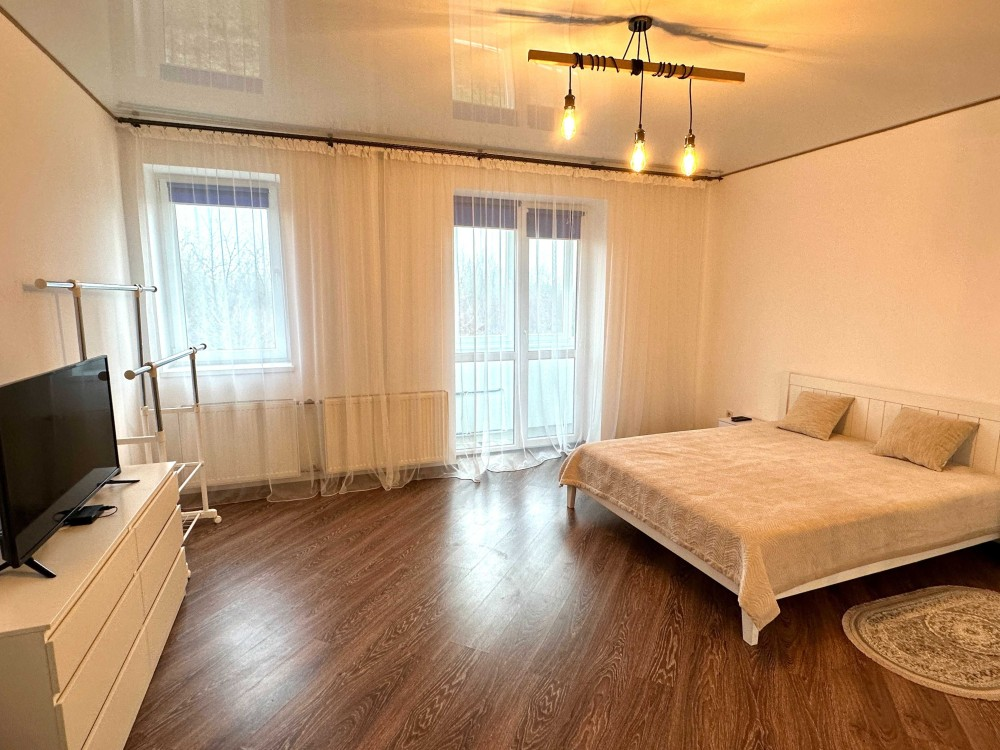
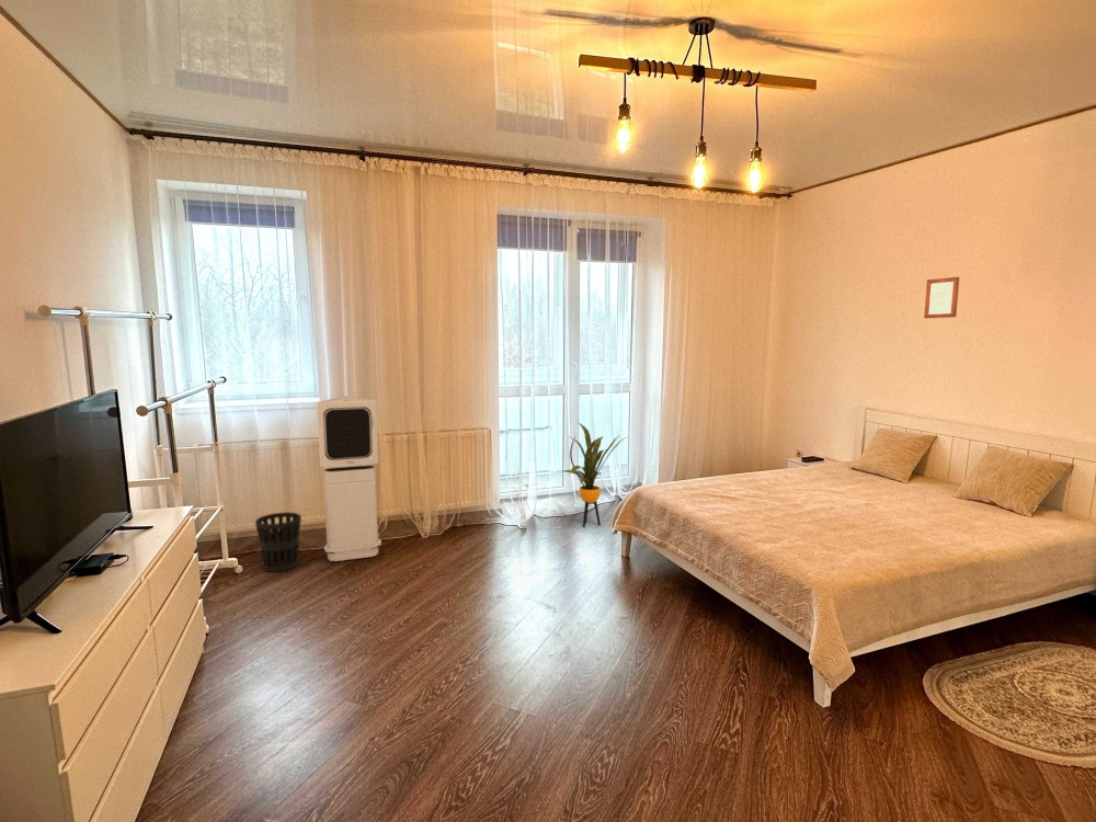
+ picture frame (941, 298)
+ air purifier (349, 476)
+ house plant (592, 475)
+ wastebasket (279, 541)
